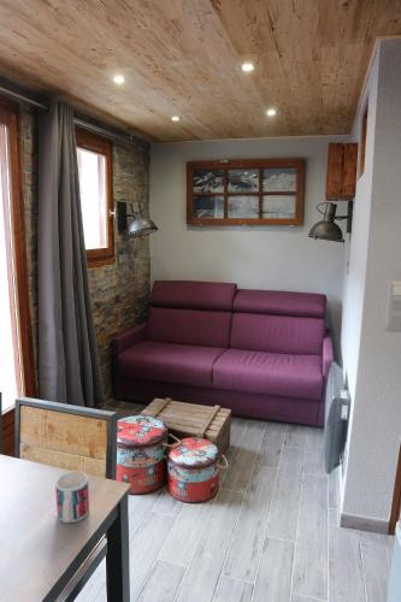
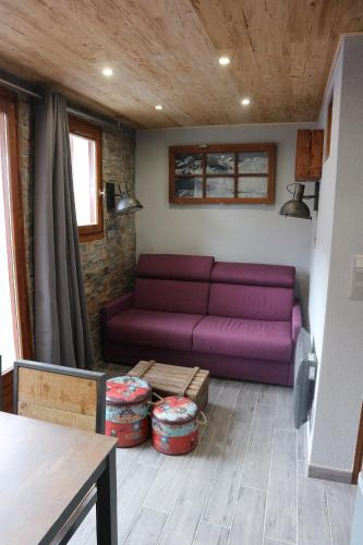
- mug (72, 500)
